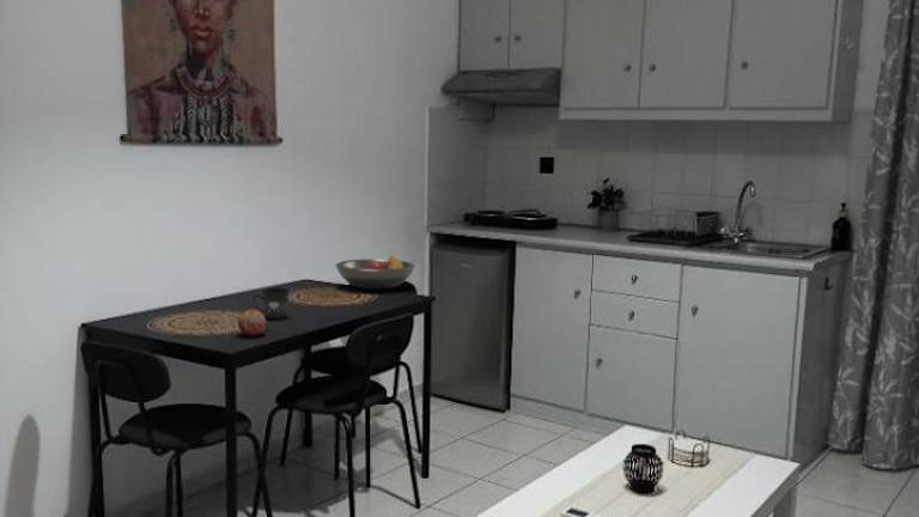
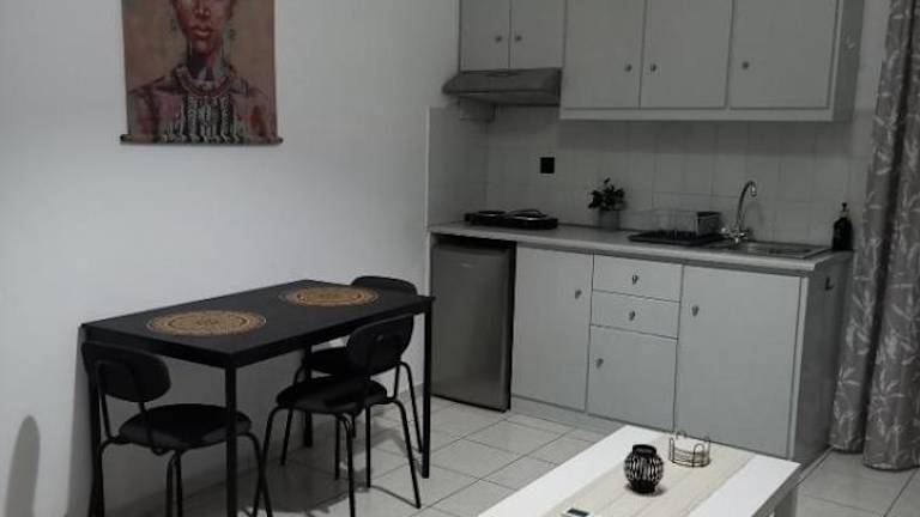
- fruit bowl (375, 272)
- mug (270, 303)
- apple (251, 322)
